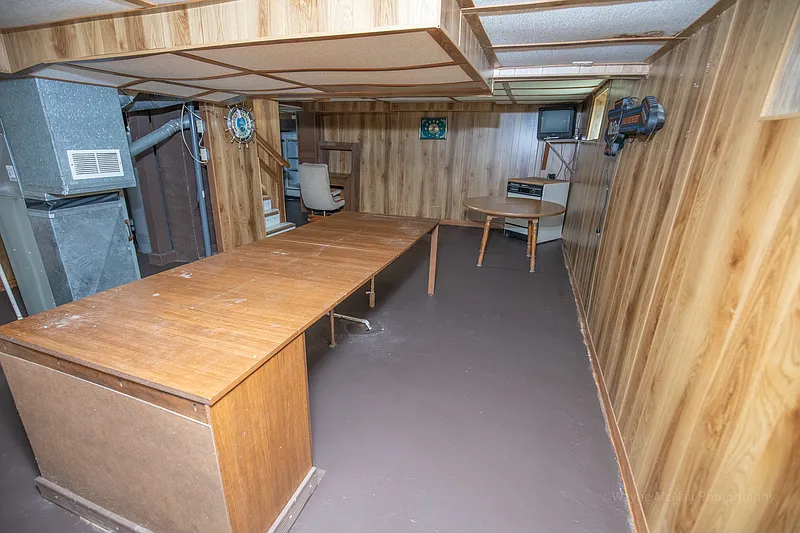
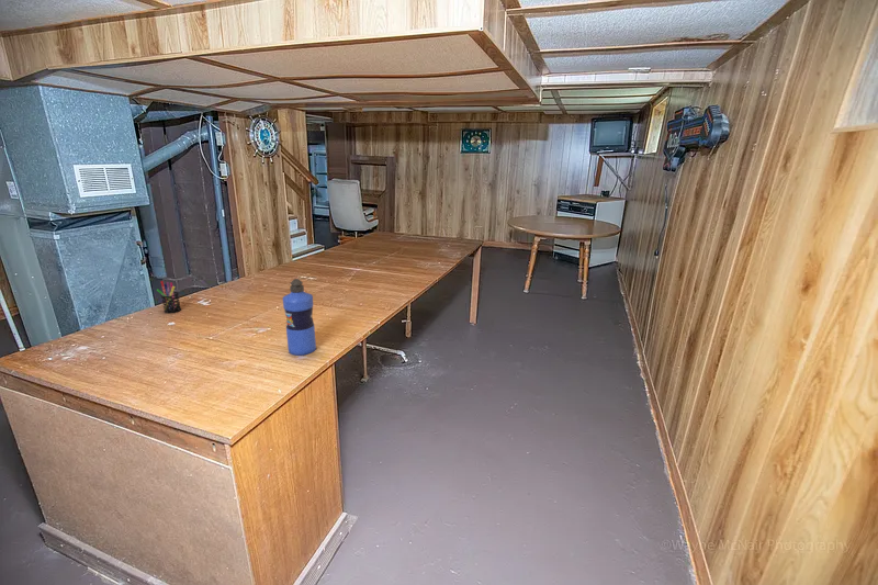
+ pen holder (167, 296)
+ water bottle (299, 315)
